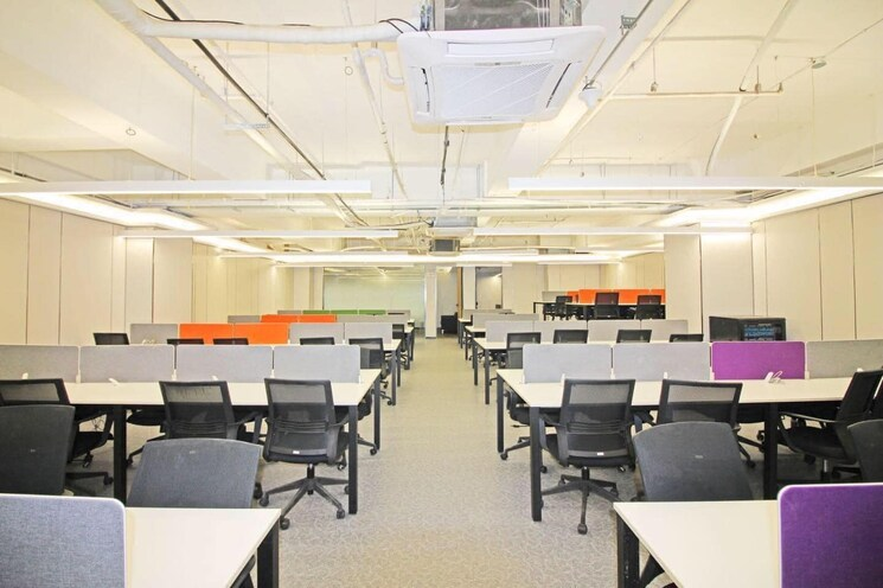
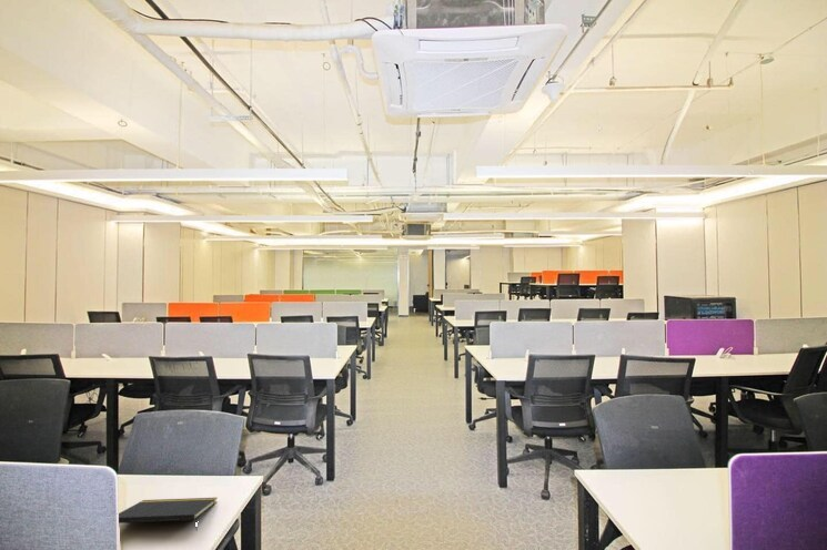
+ notepad (167, 509)
